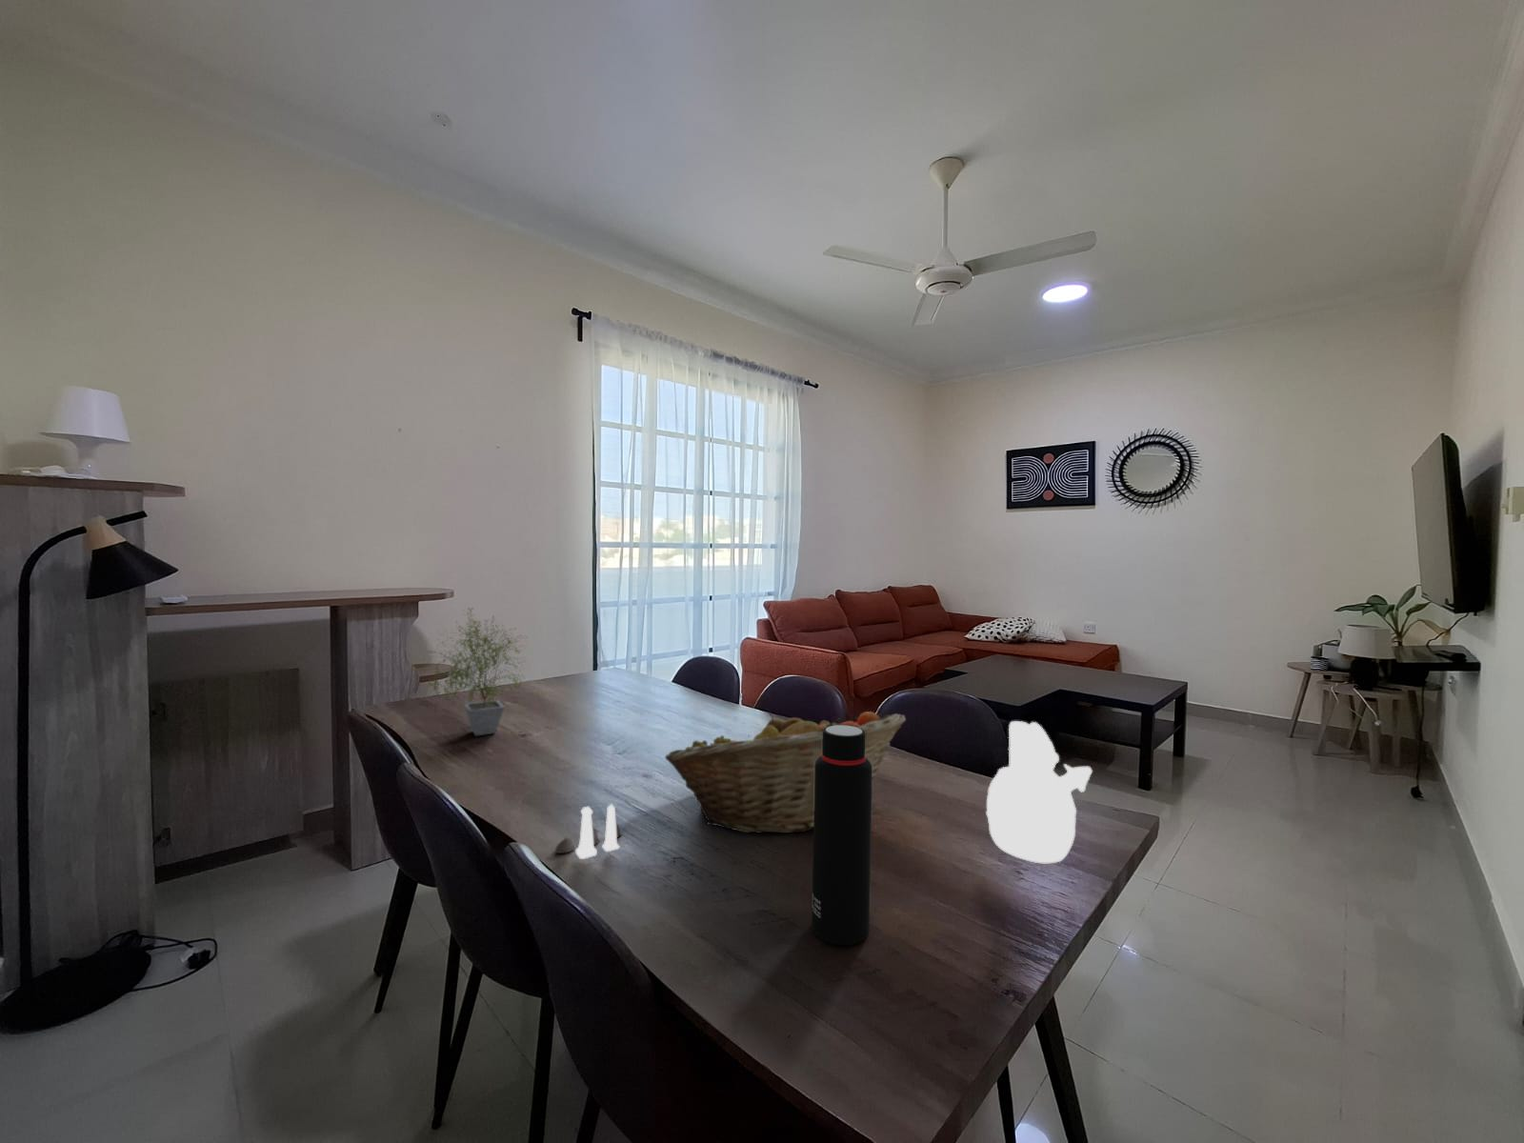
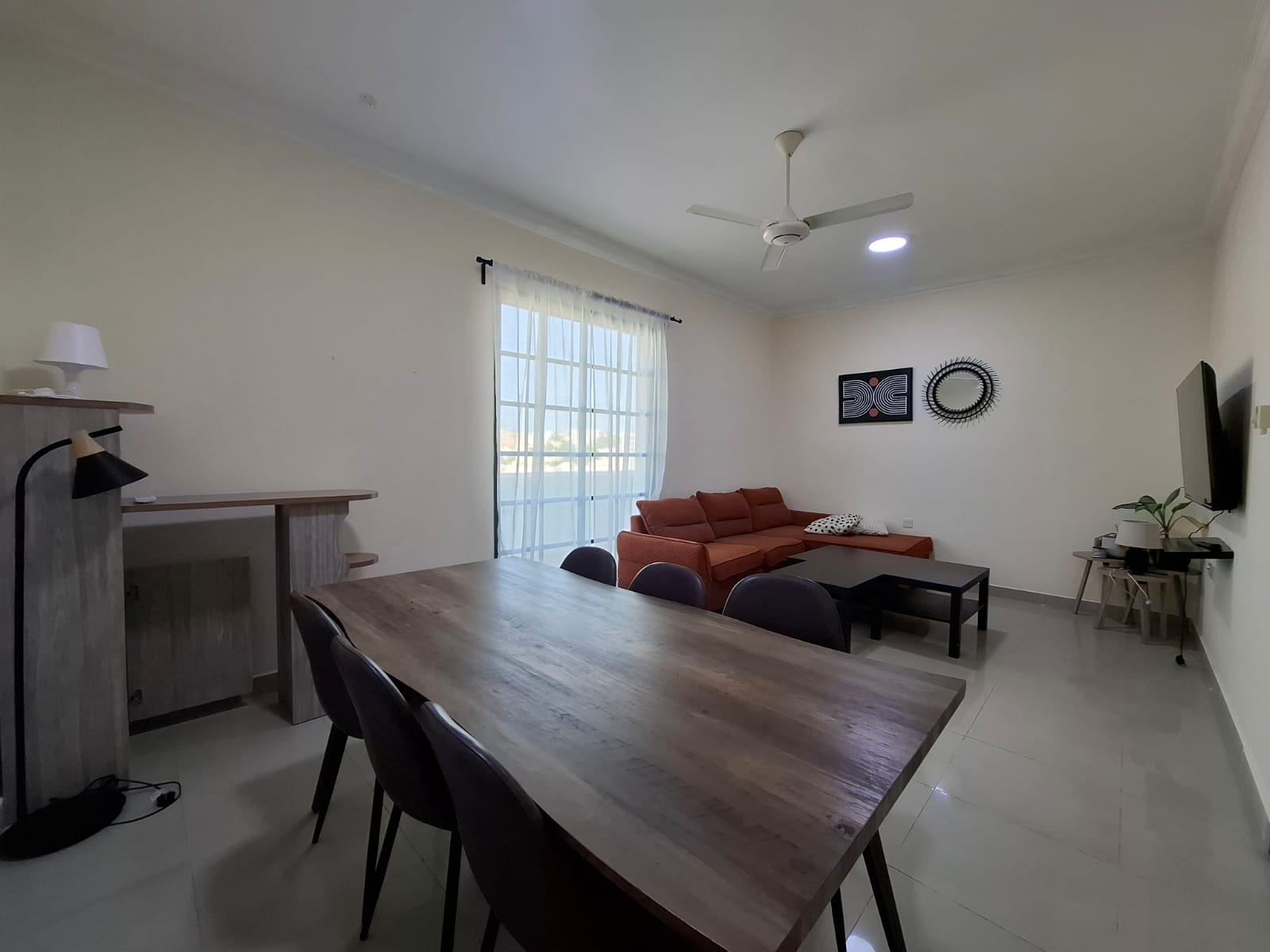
- potted plant (479, 671)
- teapot (1031, 790)
- fruit basket (788, 756)
- salt and pepper shaker set (592, 824)
- water bottle (840, 827)
